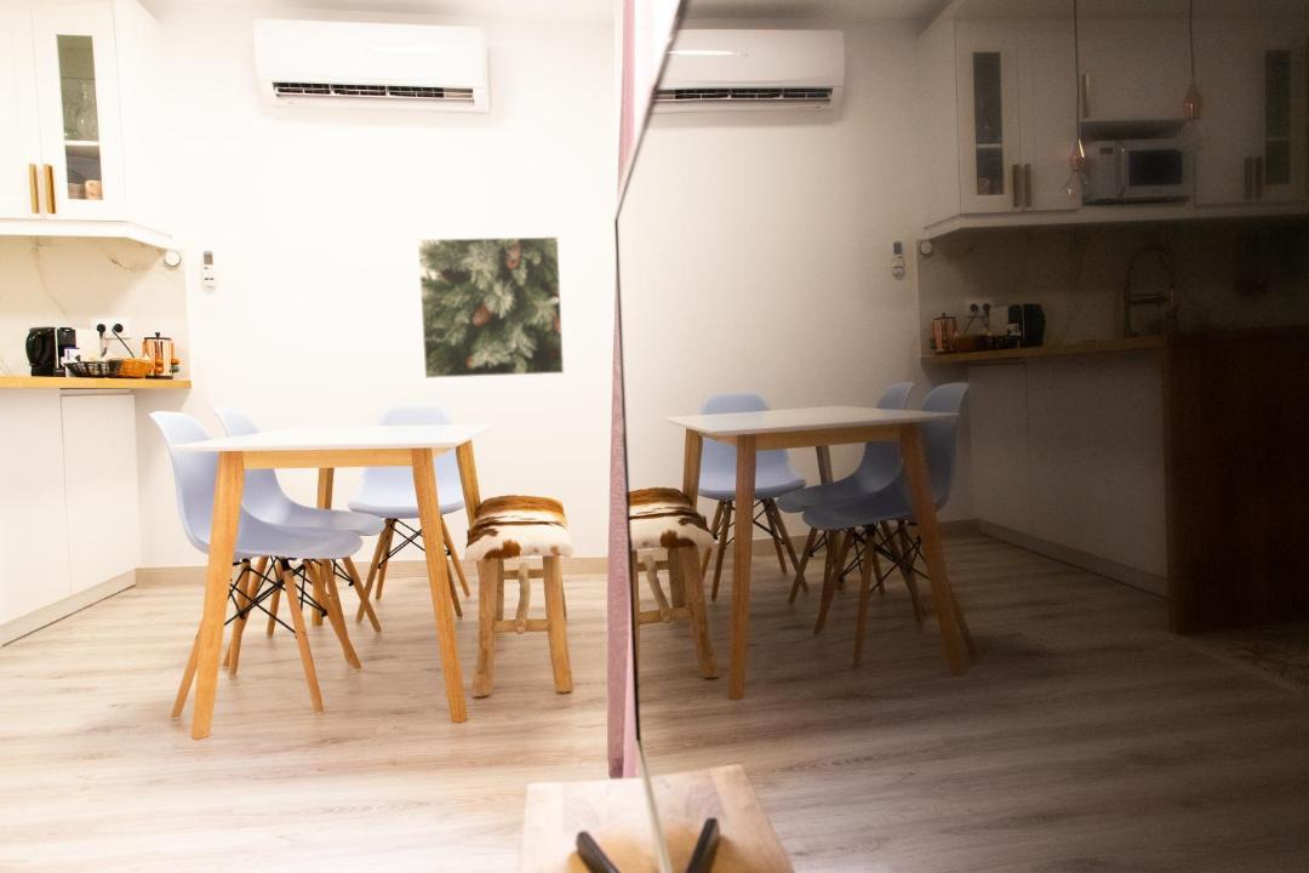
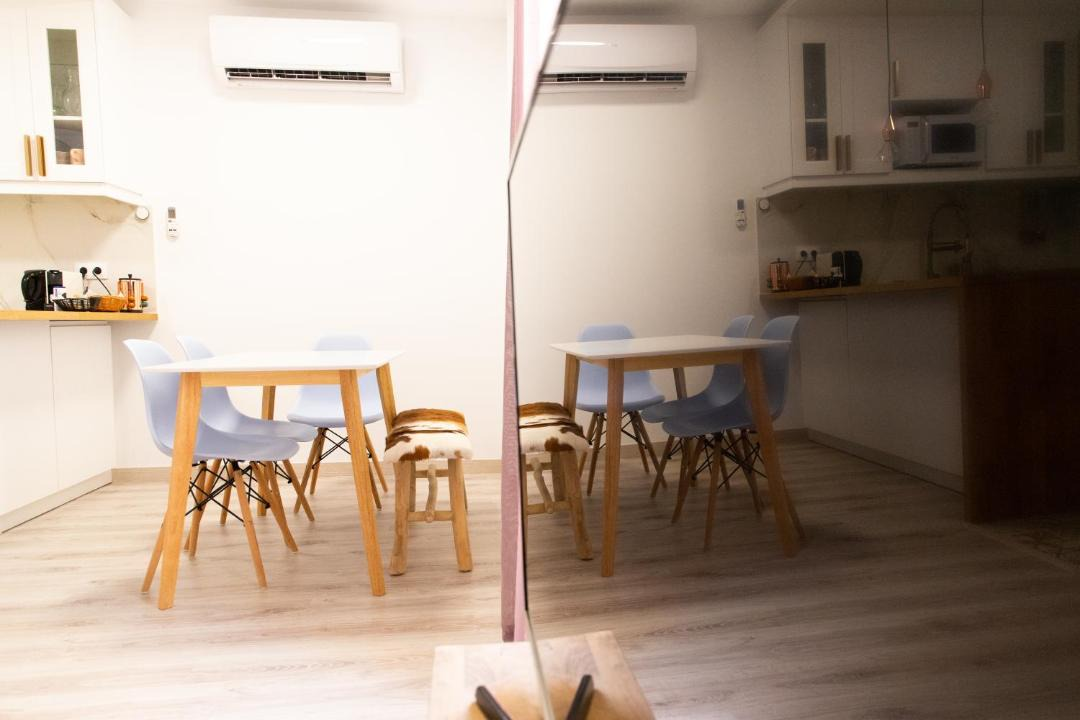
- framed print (491, 307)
